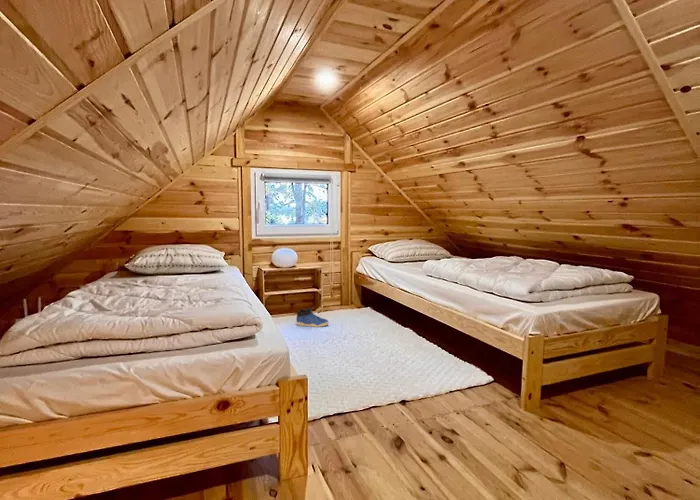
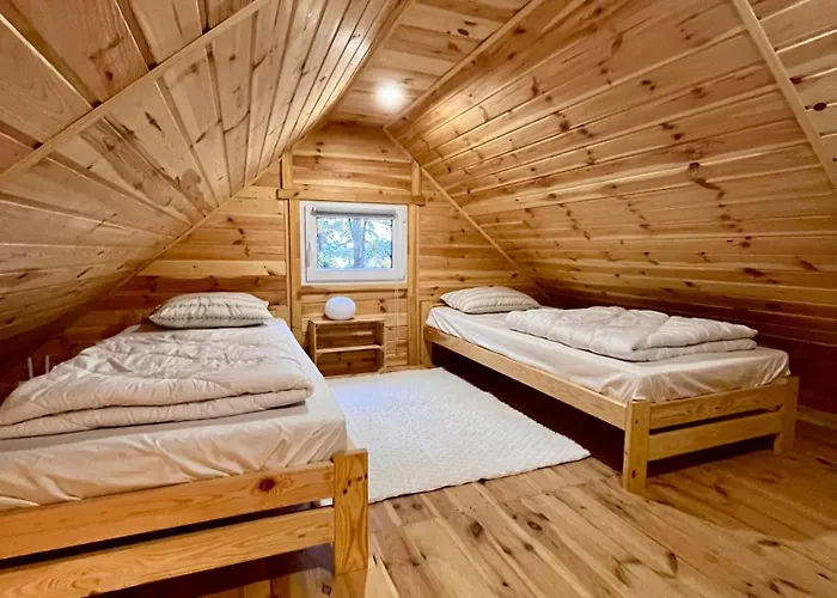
- sneaker (312, 316)
